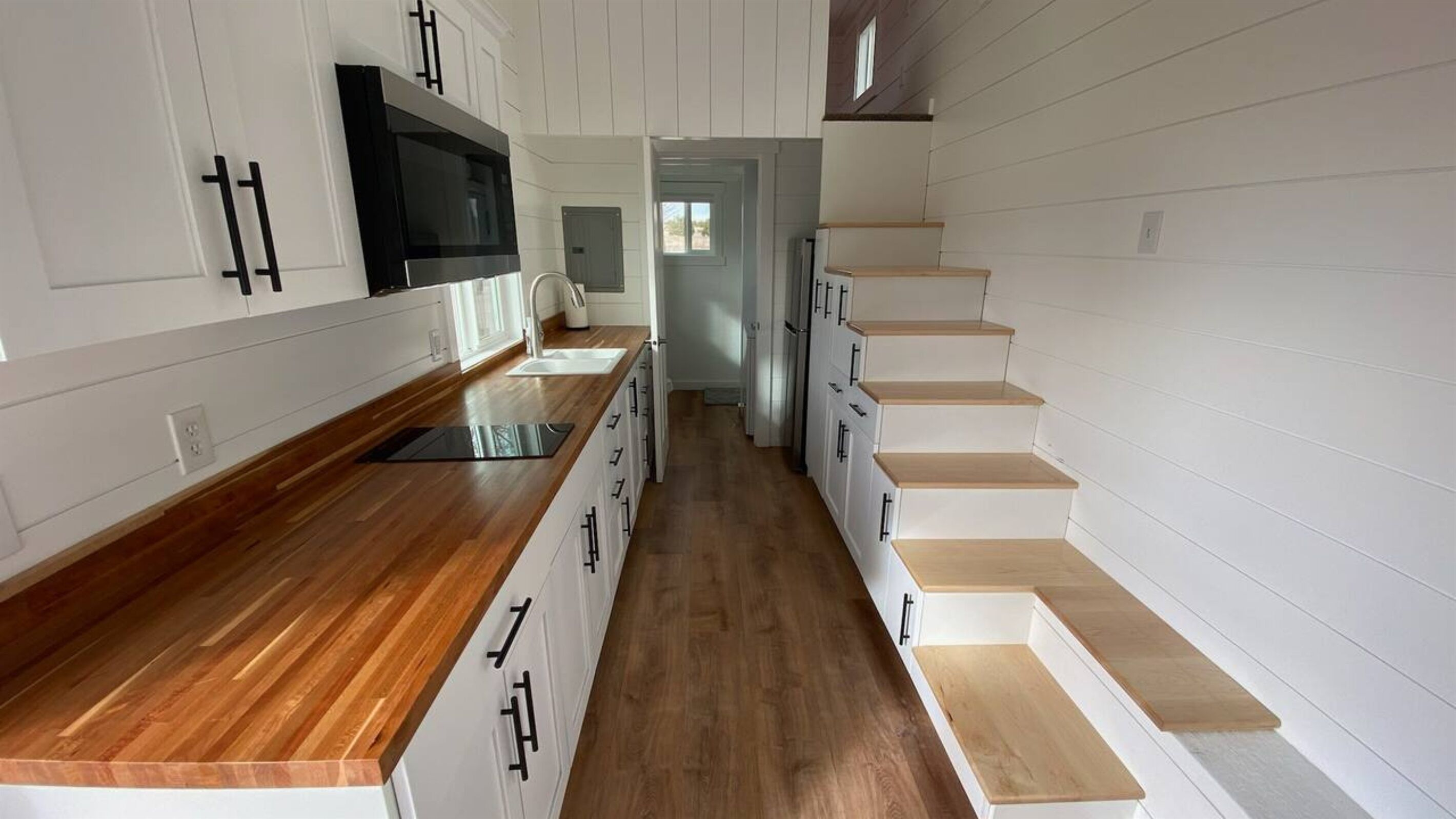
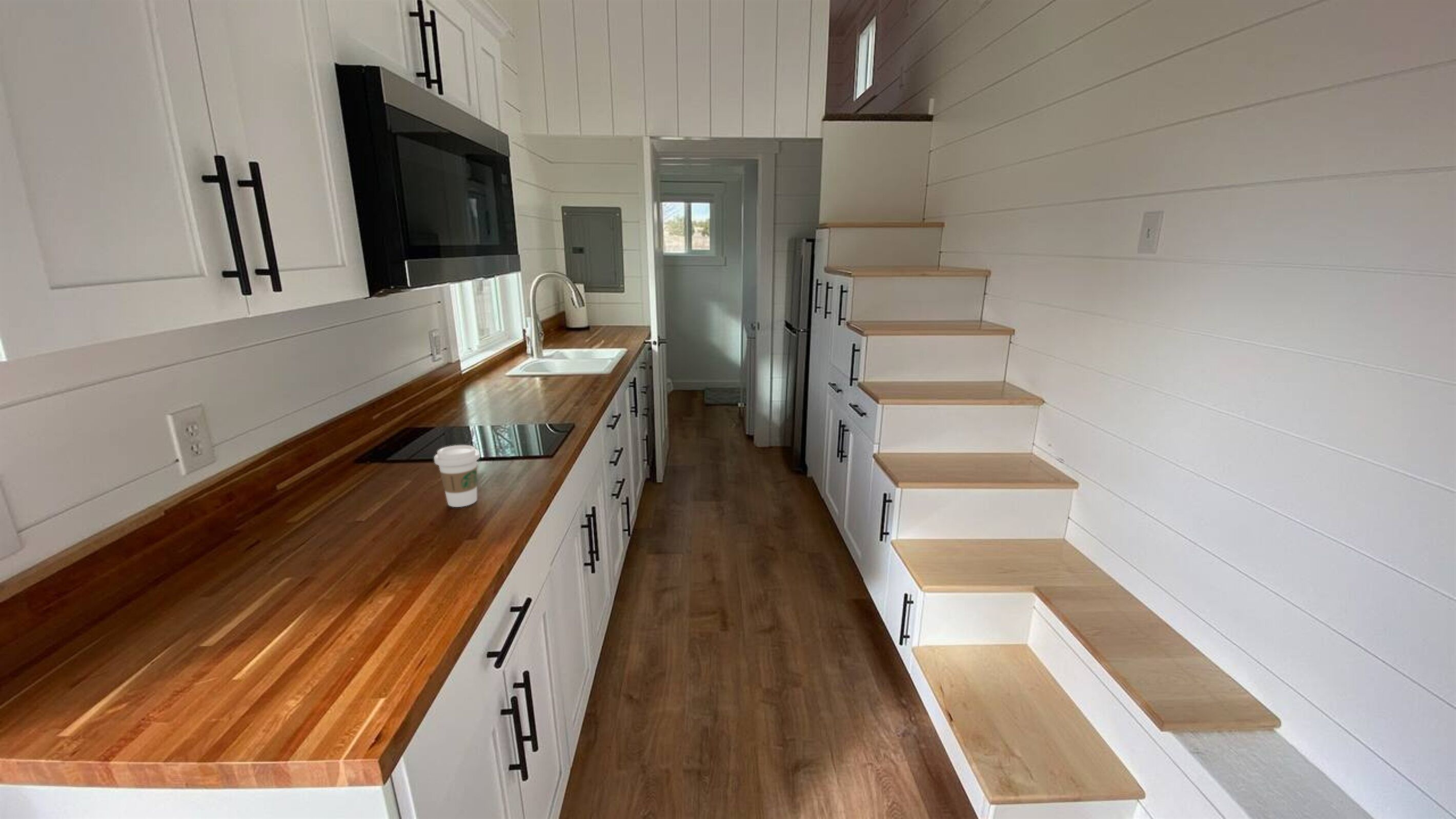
+ coffee cup (459, 475)
